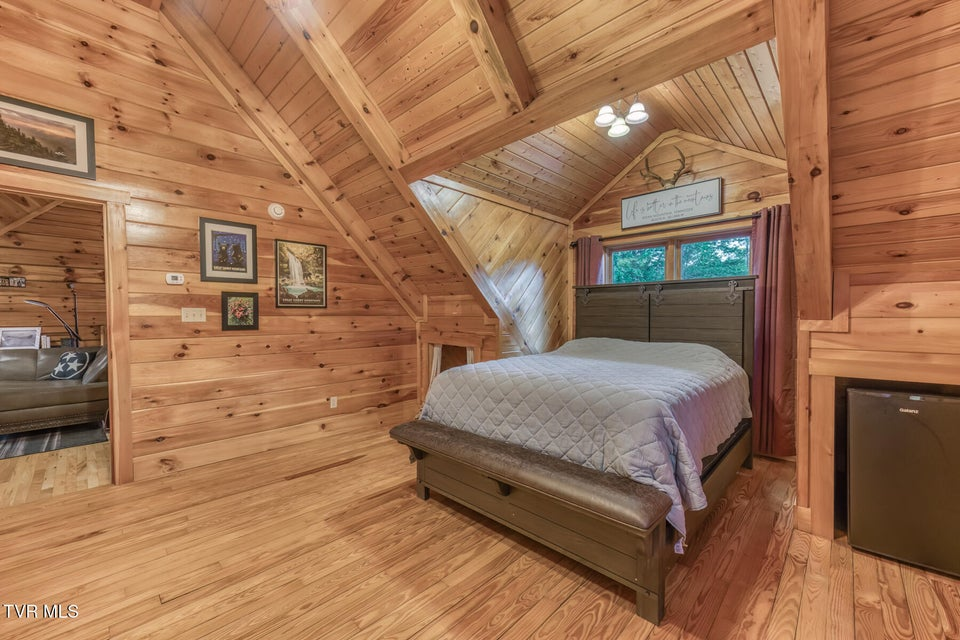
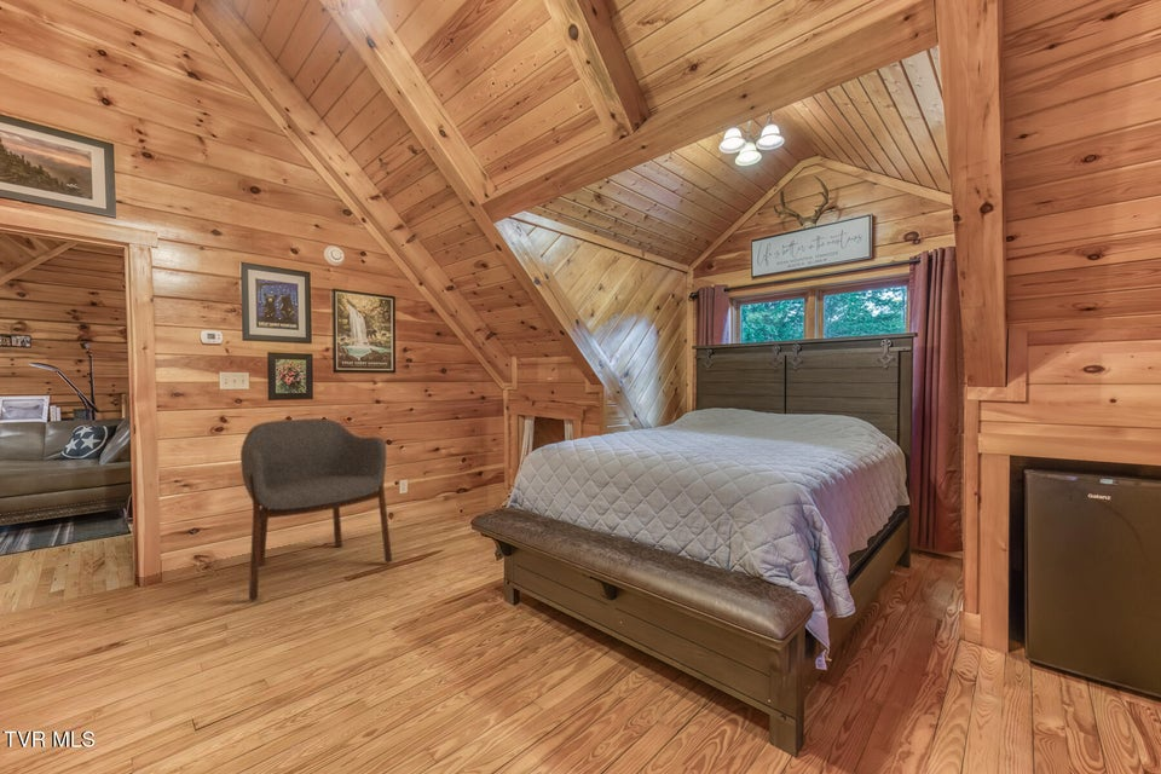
+ armchair (311, 493)
